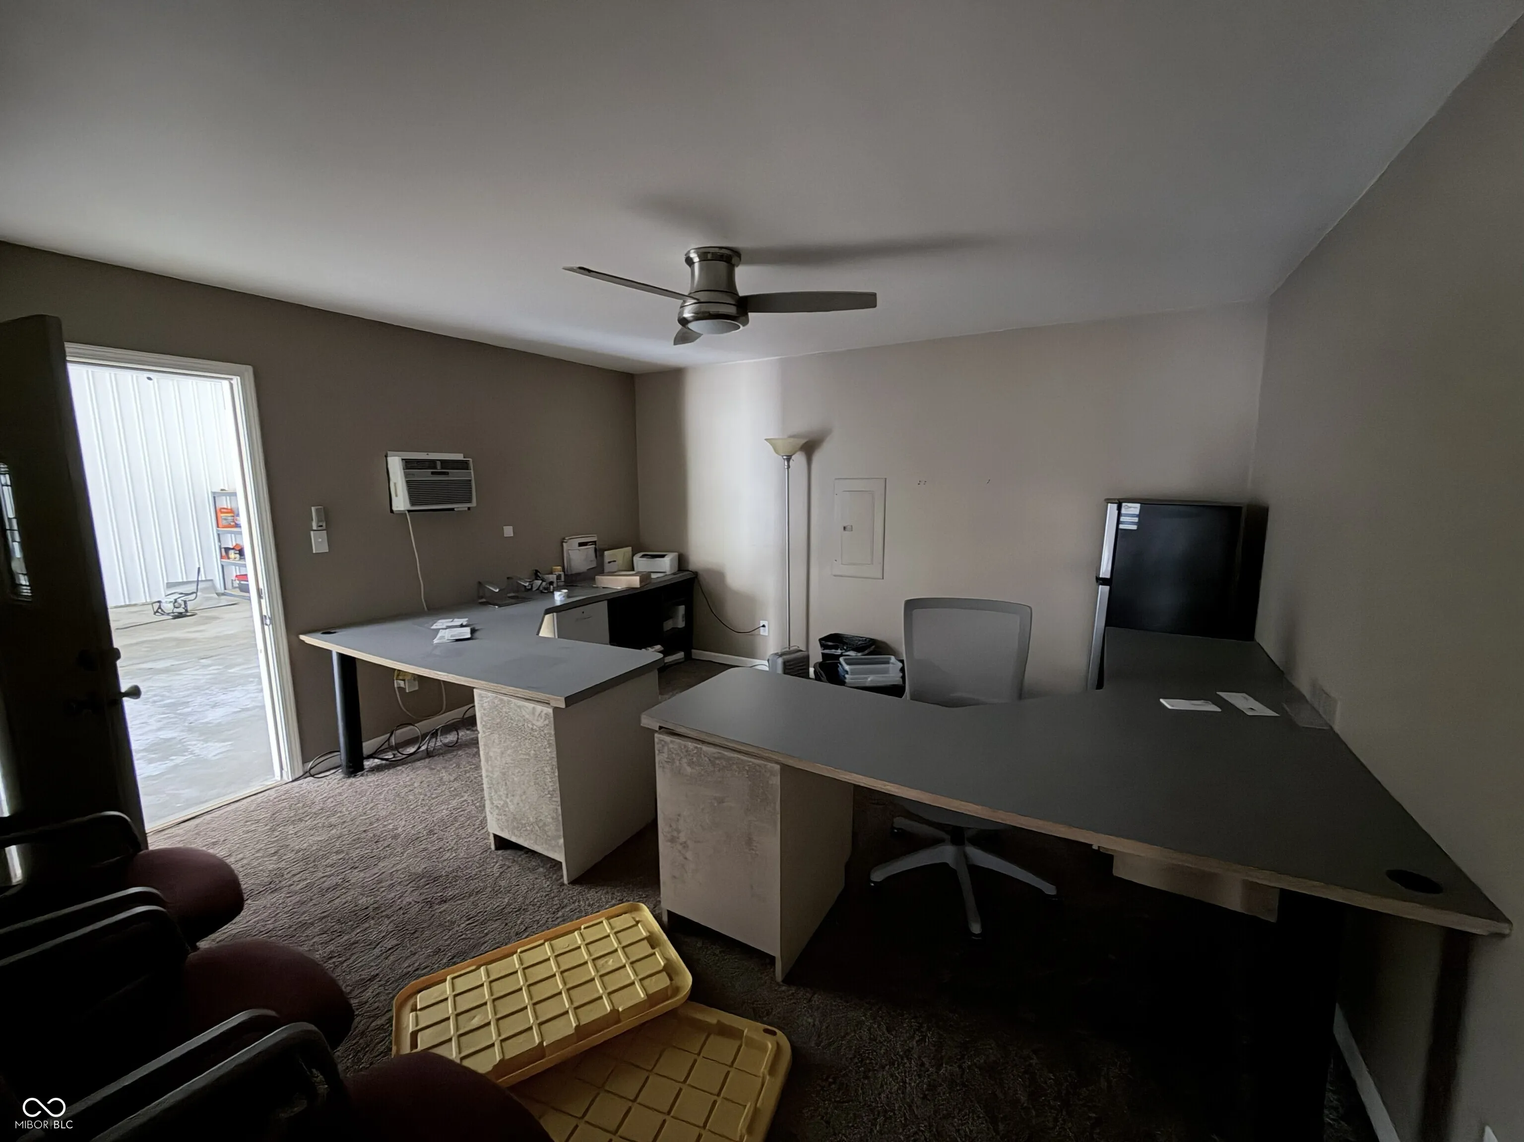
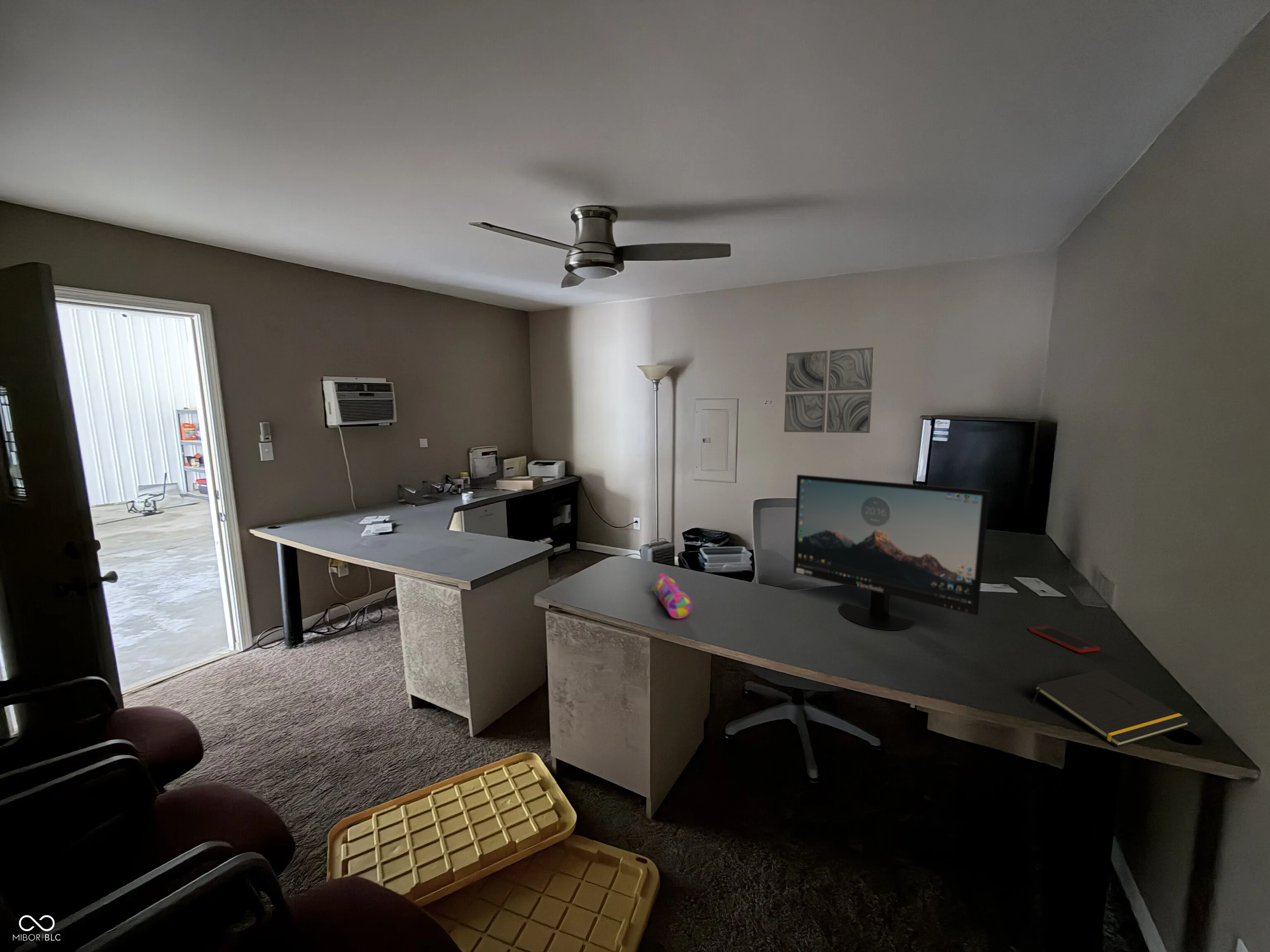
+ monitor (878, 551)
+ wall art (826, 393)
+ cell phone (1063, 639)
+ pencil case (671, 595)
+ notepad (1109, 704)
